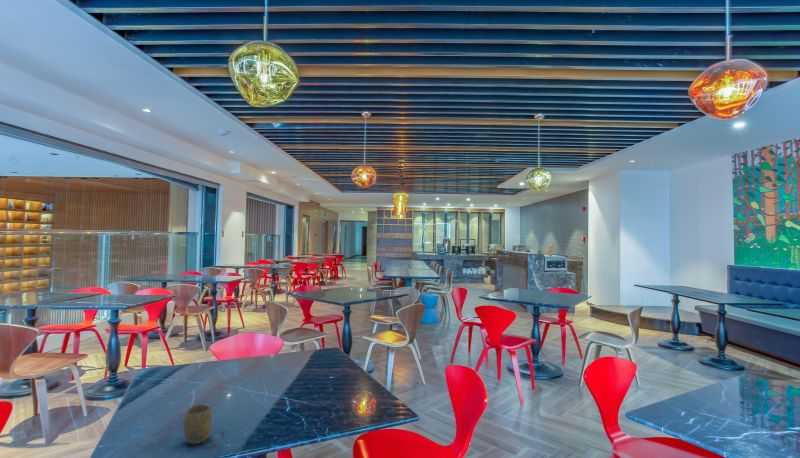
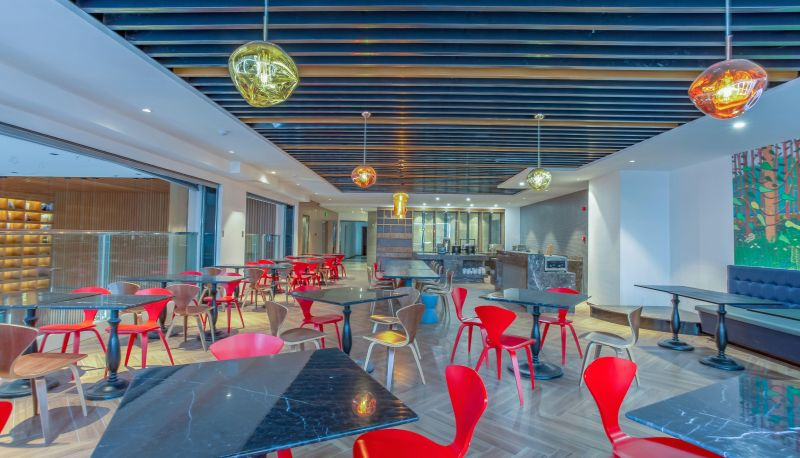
- cup (197, 423)
